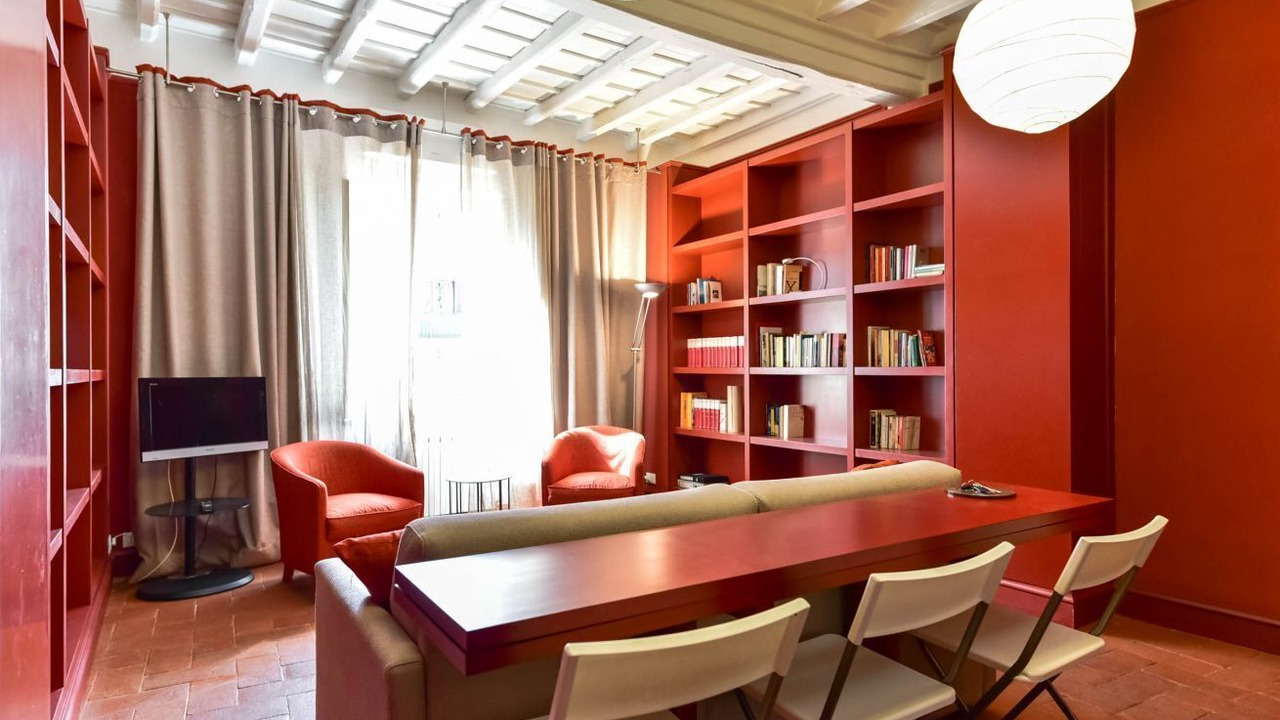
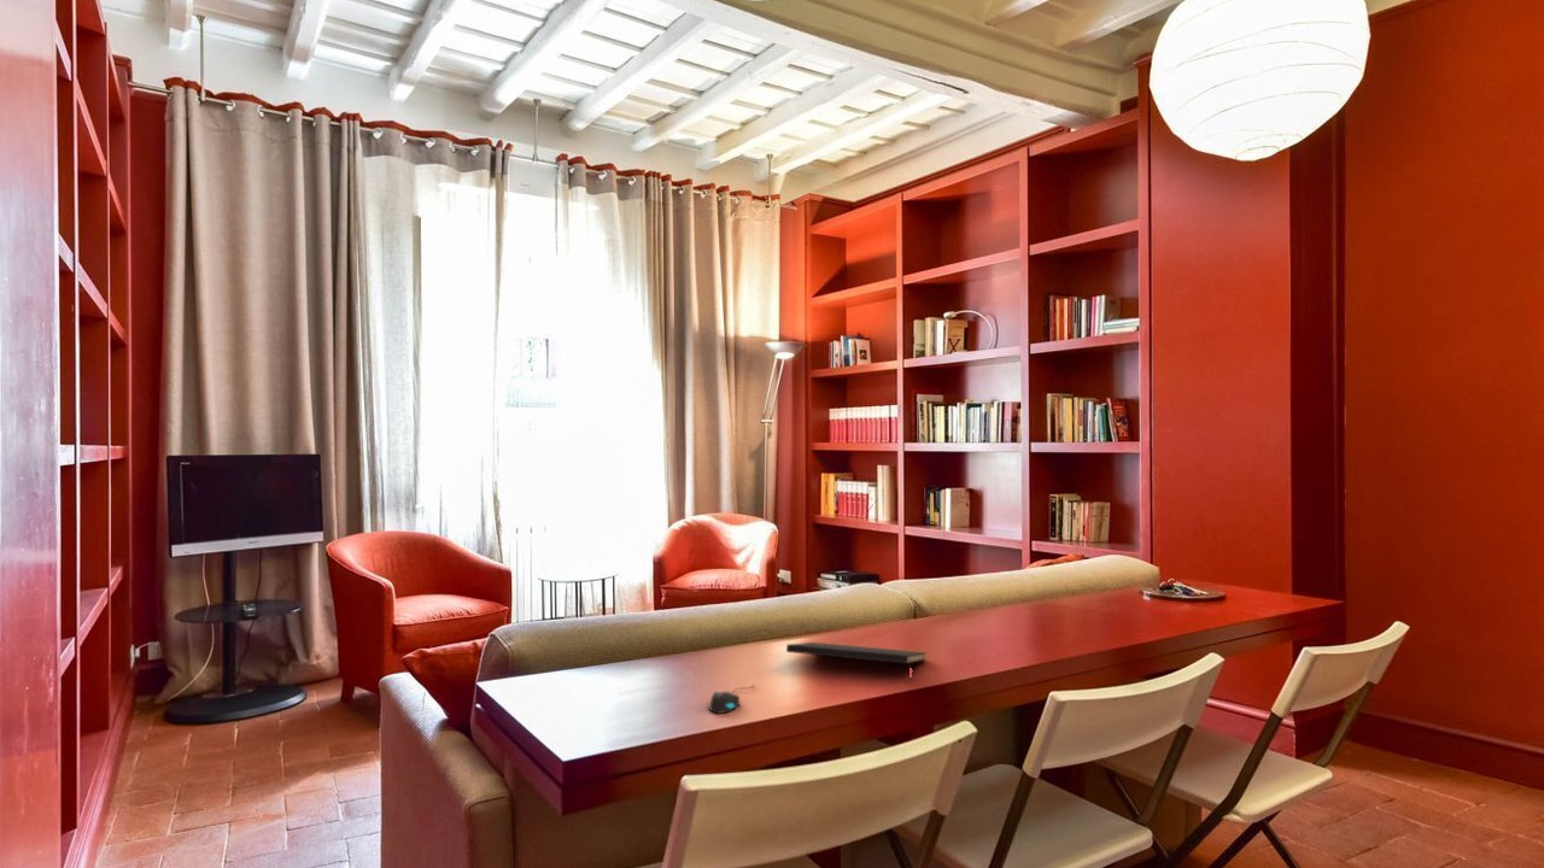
+ notepad (858, 652)
+ mouse (735, 690)
